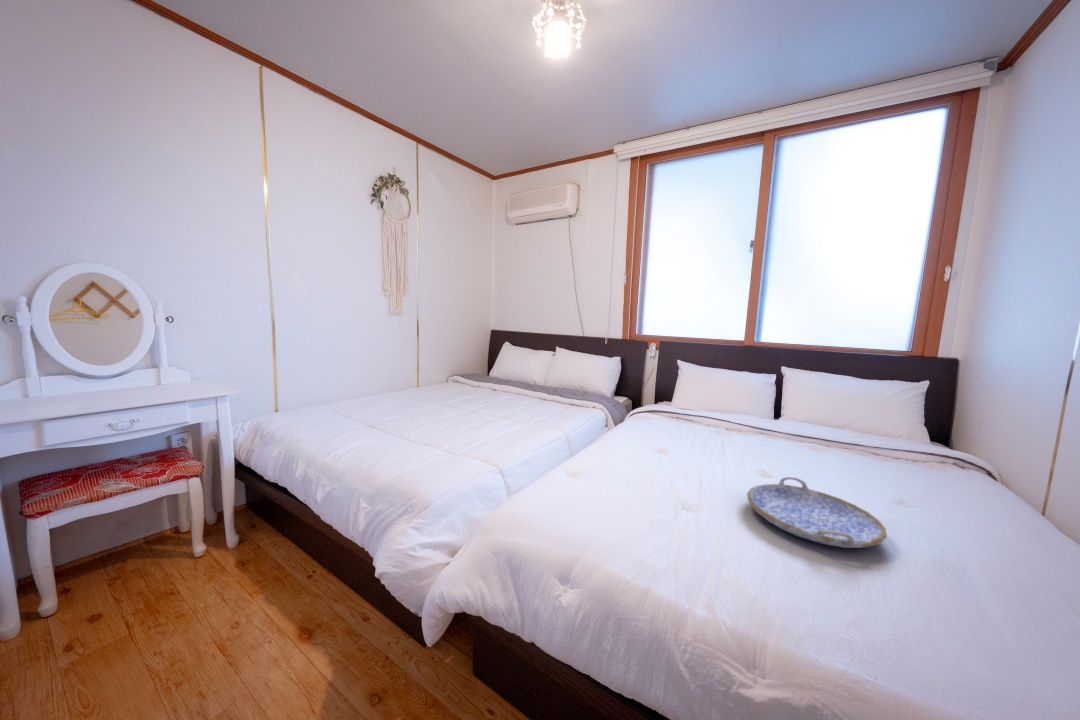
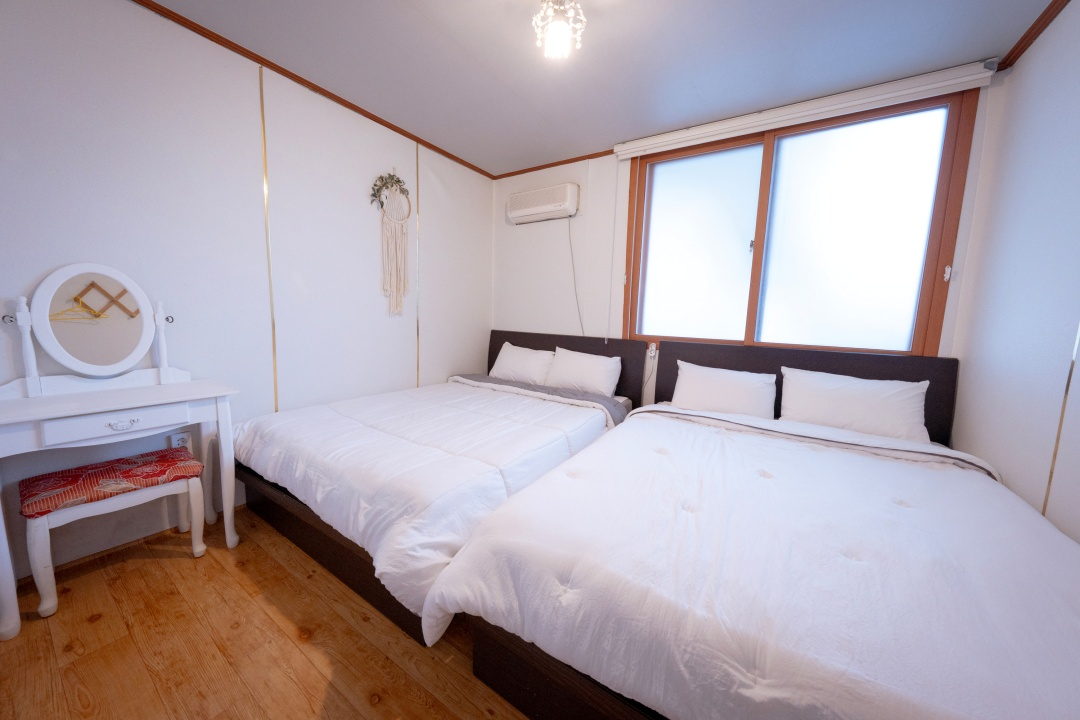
- serving tray (810, 511)
